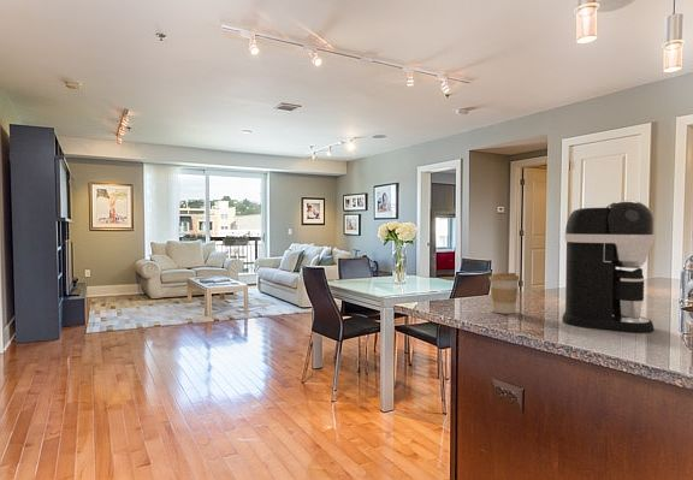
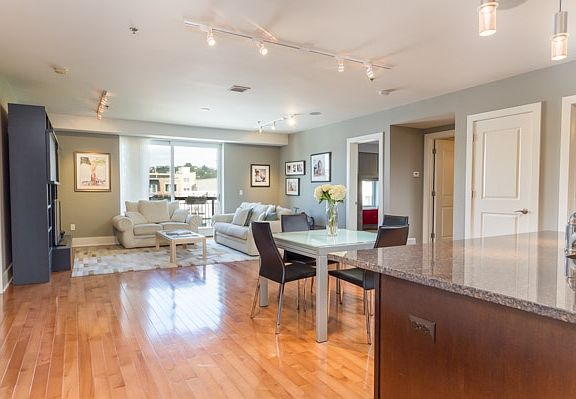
- coffee maker (606, 262)
- coffee cup (503, 291)
